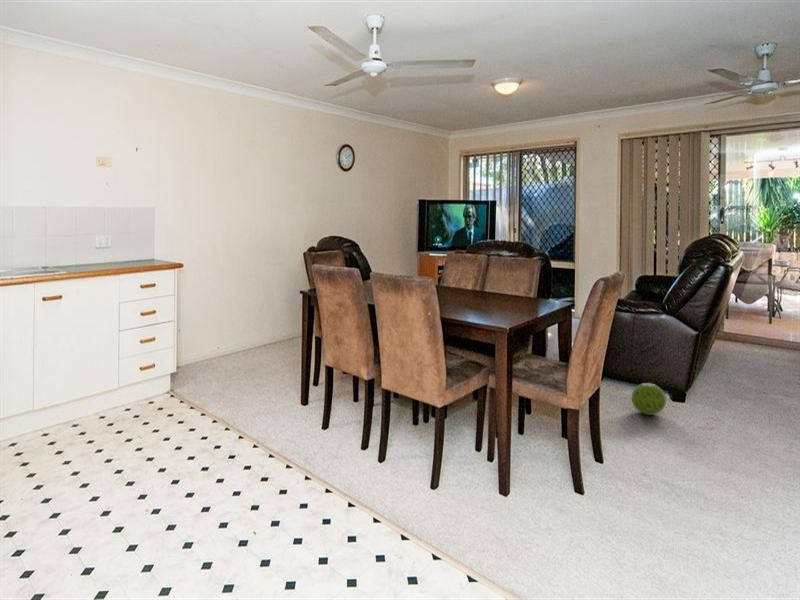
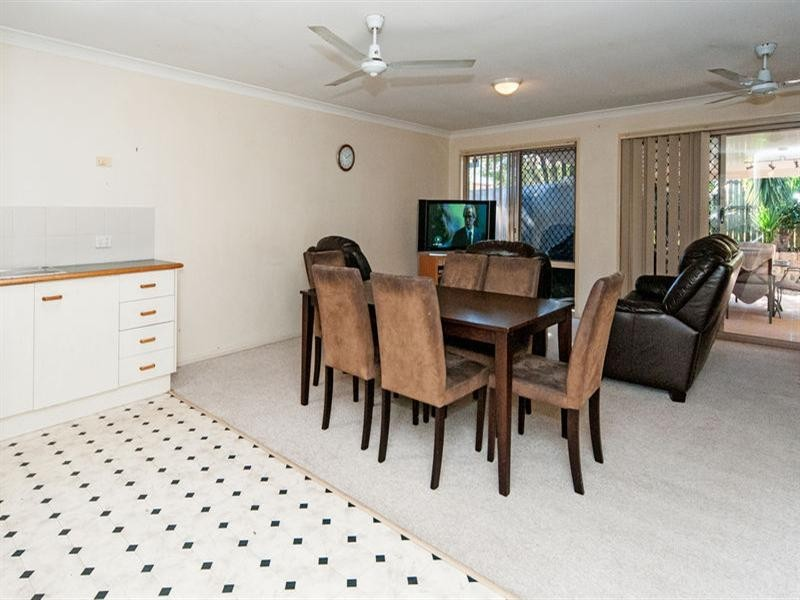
- decorative ball (648, 398)
